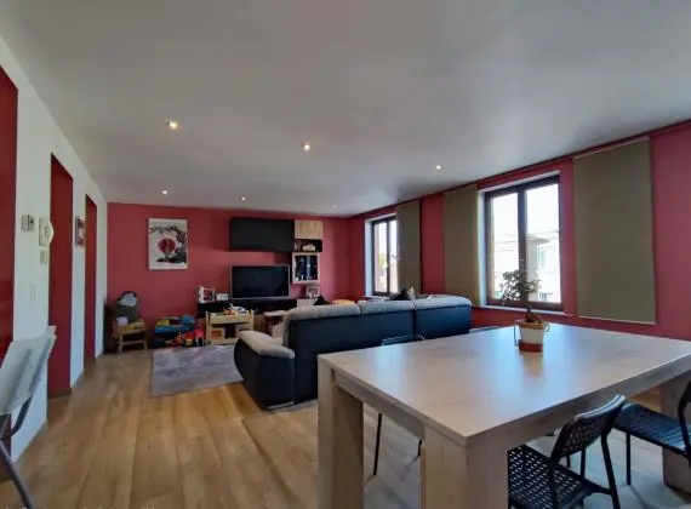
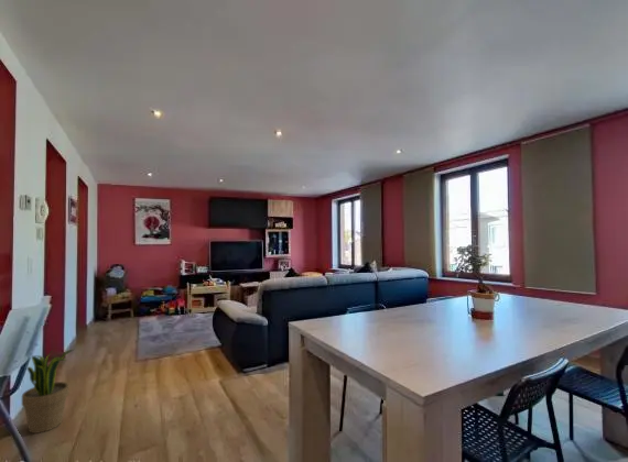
+ potted plant (50, 386)
